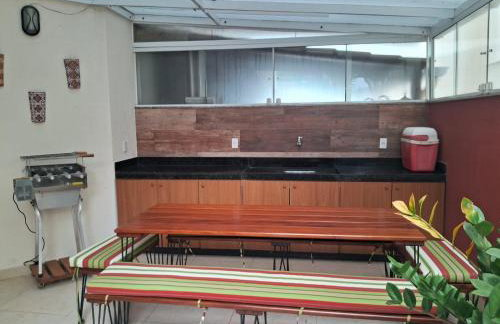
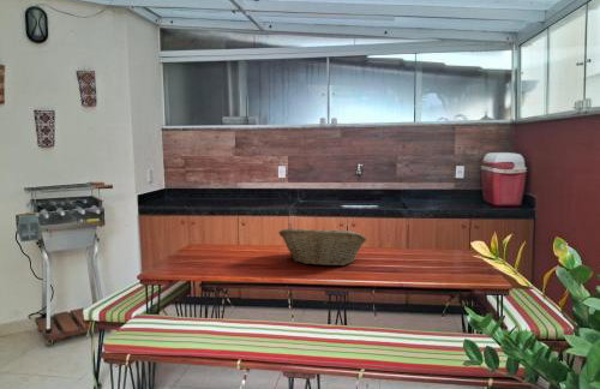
+ fruit basket (322, 243)
